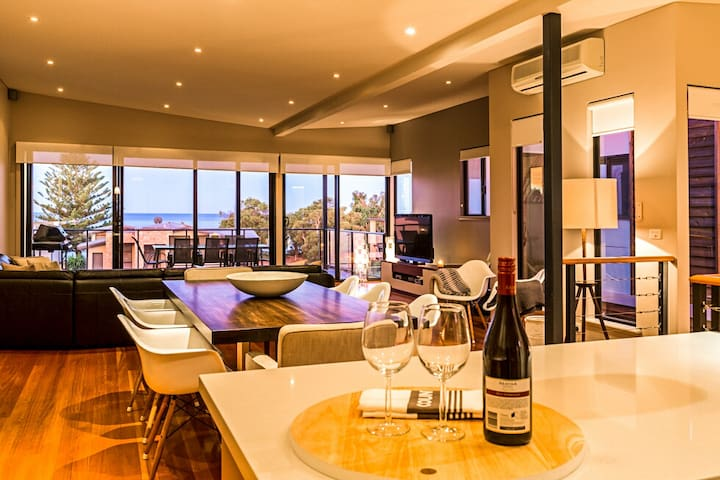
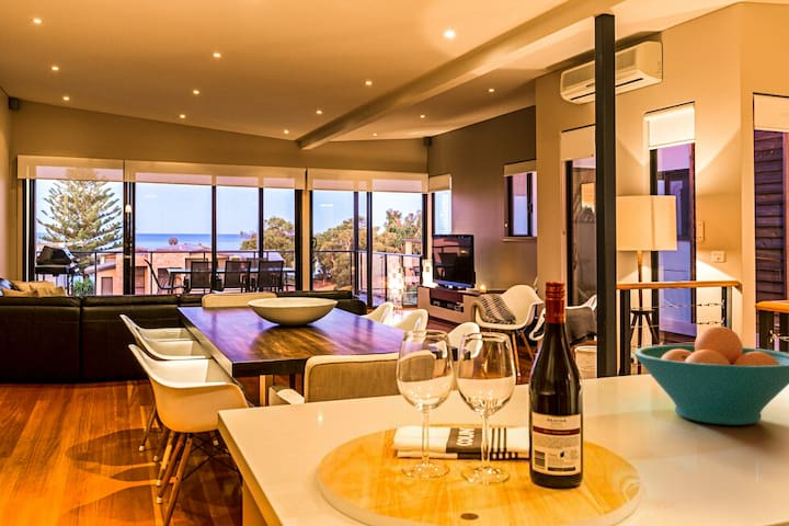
+ fruit bowl (717, 371)
